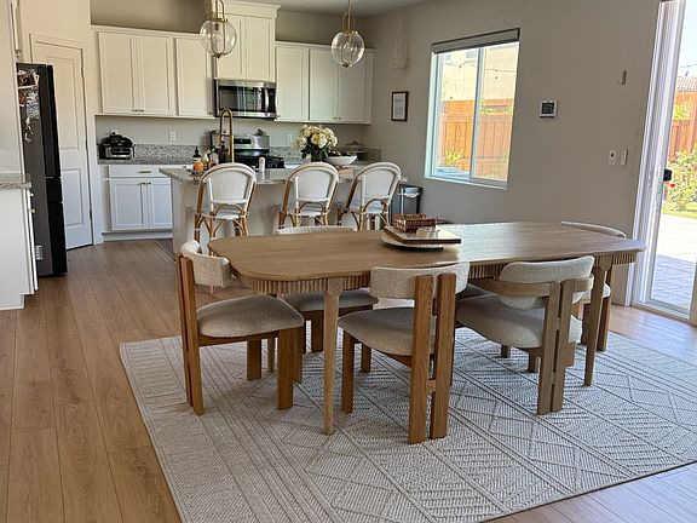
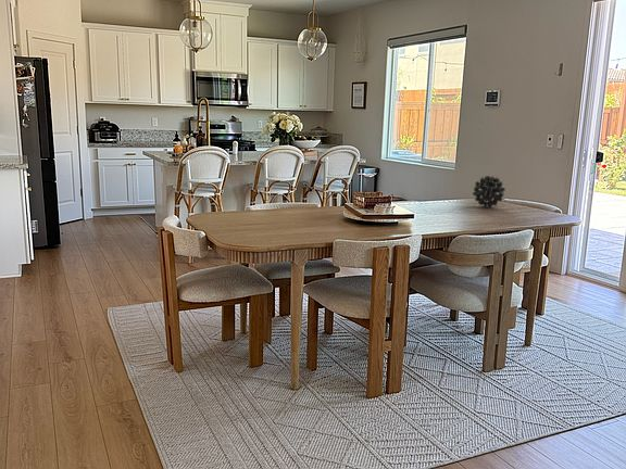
+ decorative ball (488, 191)
